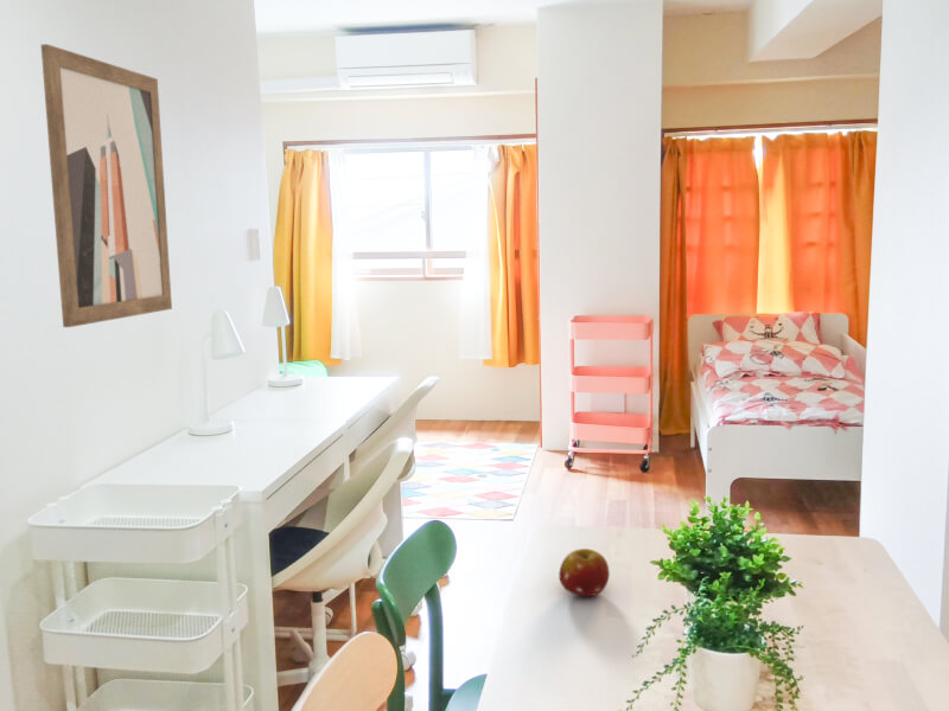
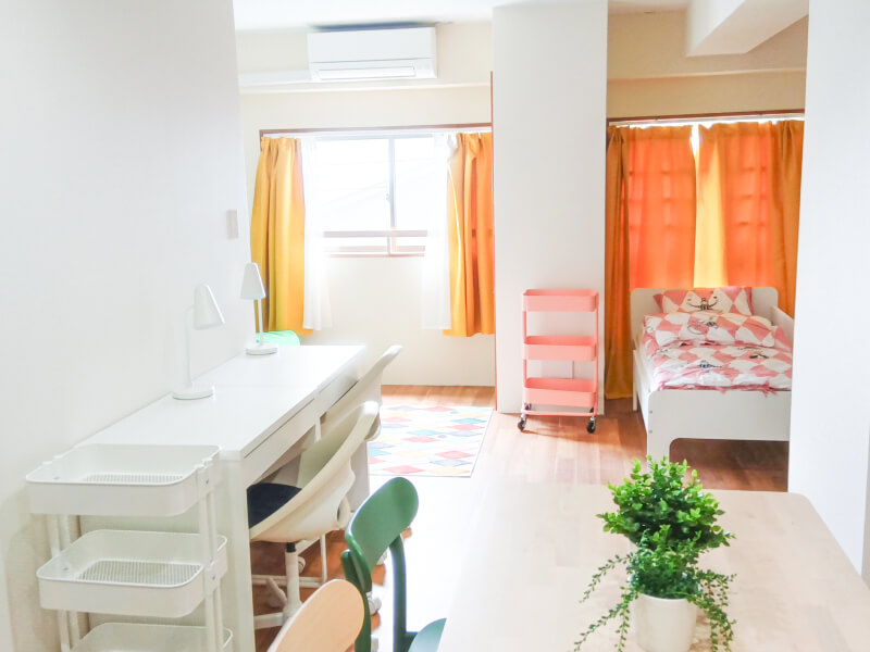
- fruit (584, 572)
- wall art (114, 192)
